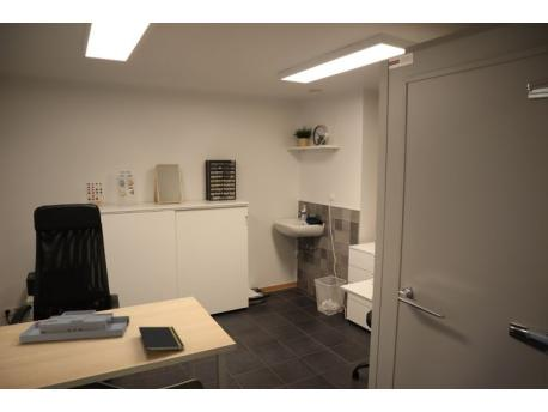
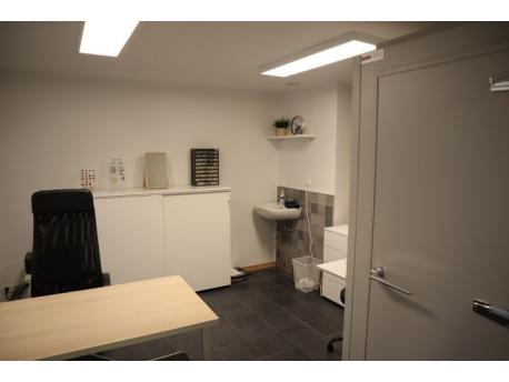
- desk organizer (78, 323)
- notepad (160, 337)
